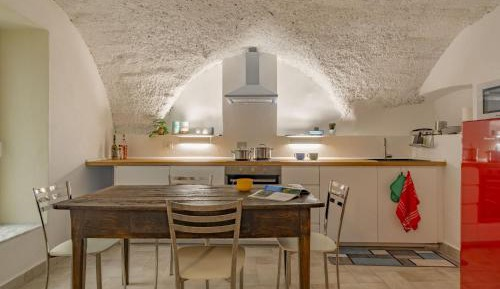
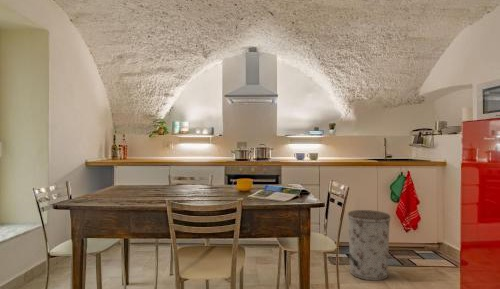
+ trash can (368, 242)
